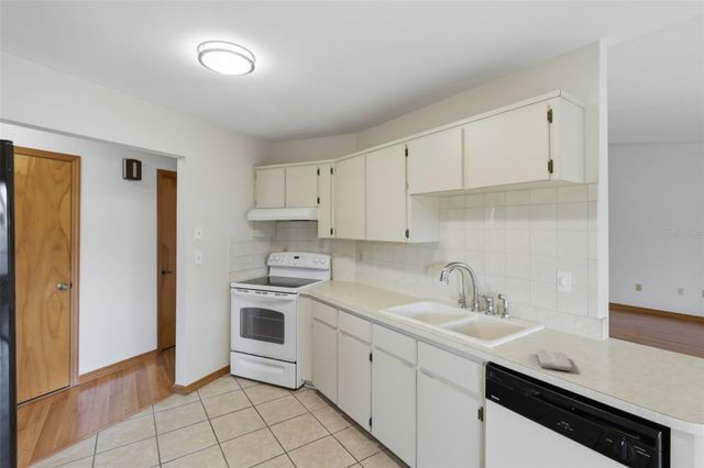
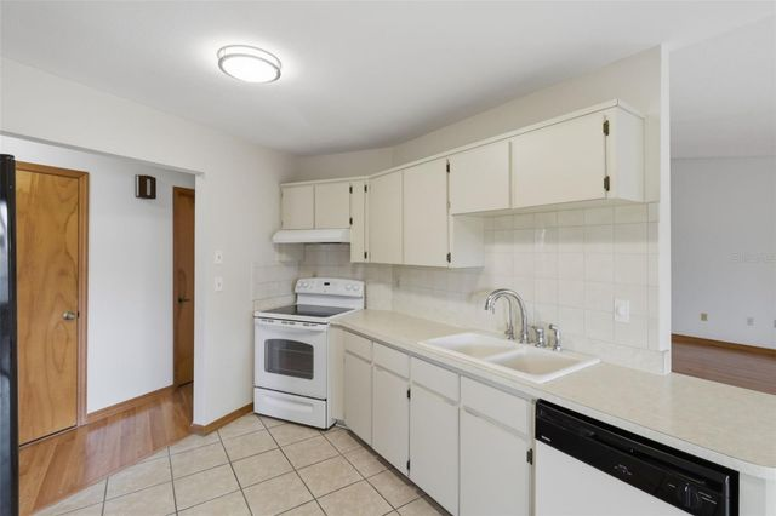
- washcloth (552, 358)
